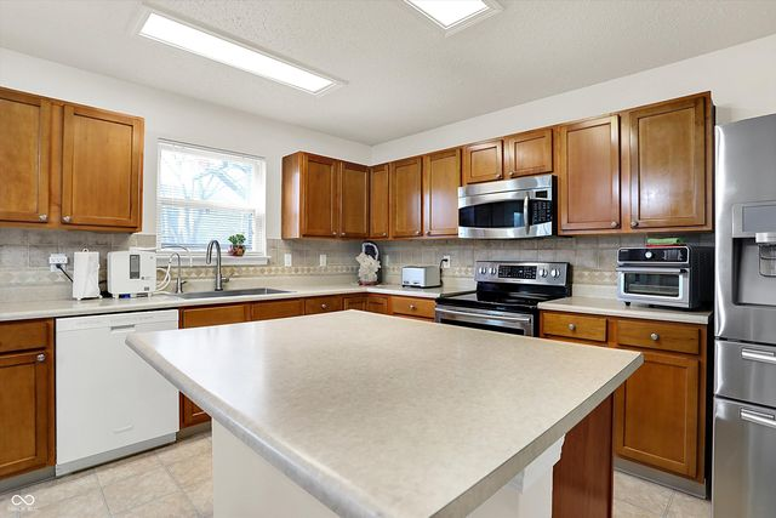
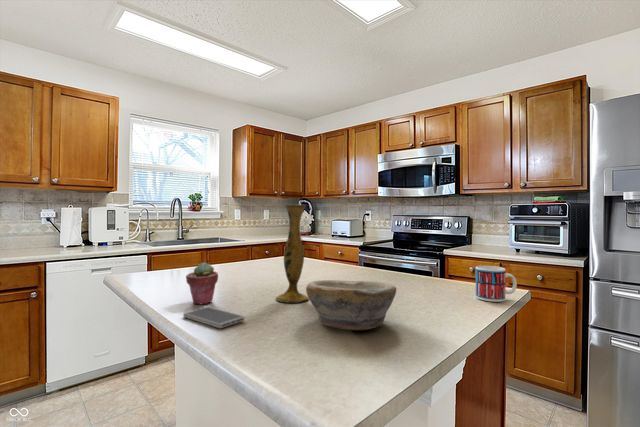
+ vase (292, 251)
+ potted succulent (202, 281)
+ bowl (350, 301)
+ smartphone (213, 316)
+ mug (494, 282)
